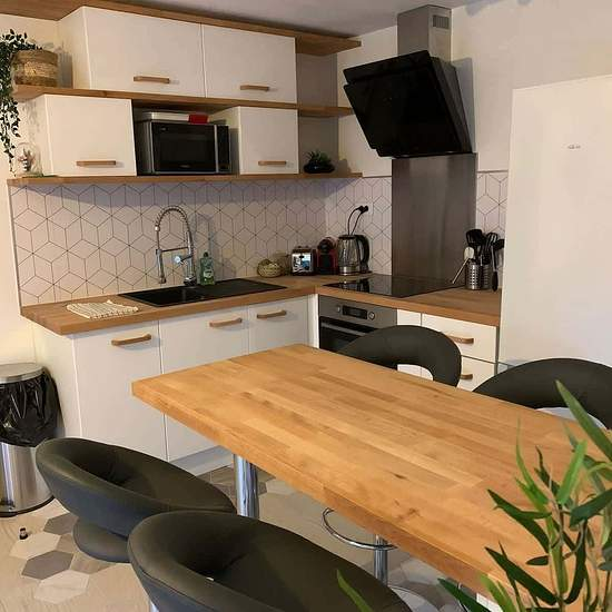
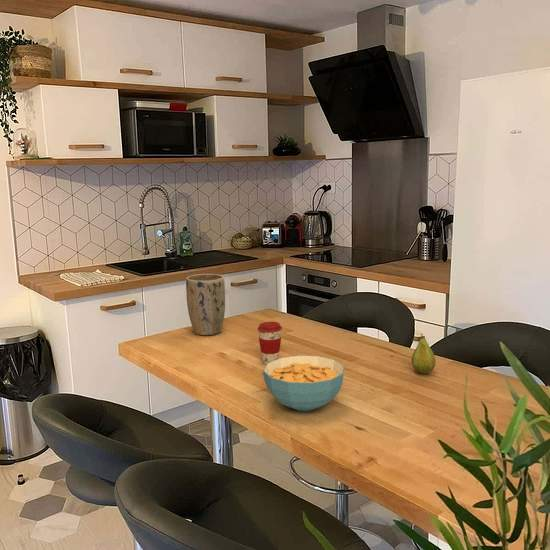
+ cereal bowl (304, 387)
+ coffee cup (270, 343)
+ fruit (424, 352)
+ plant pot (206, 304)
